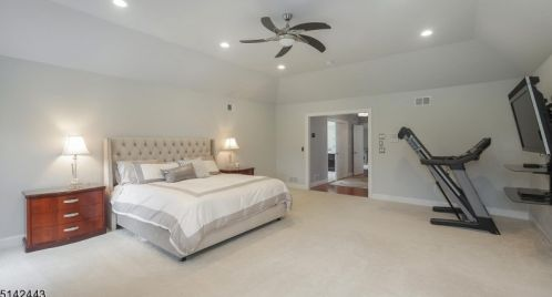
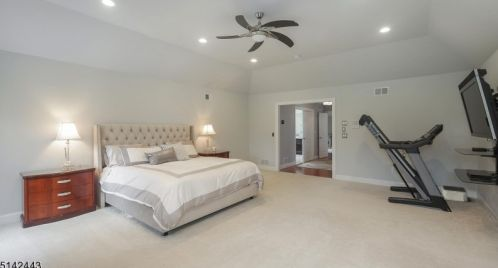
+ storage bin (453, 193)
